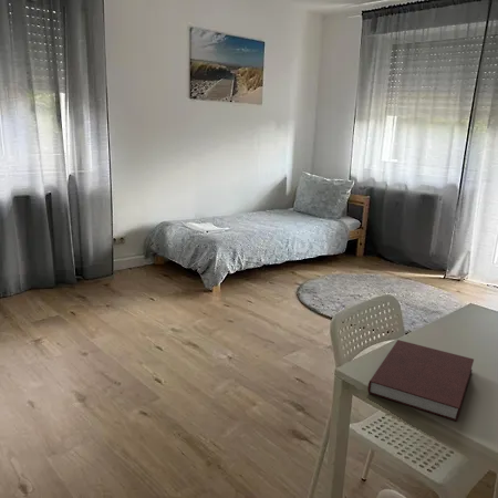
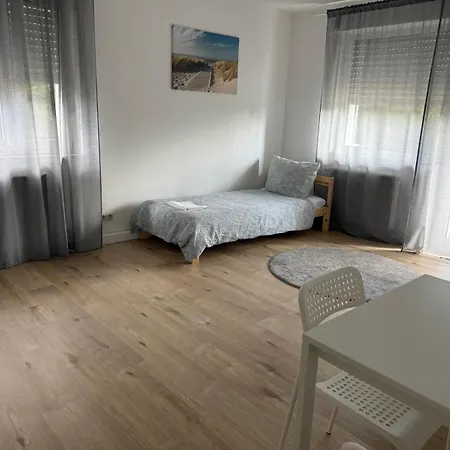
- notebook (423, 374)
